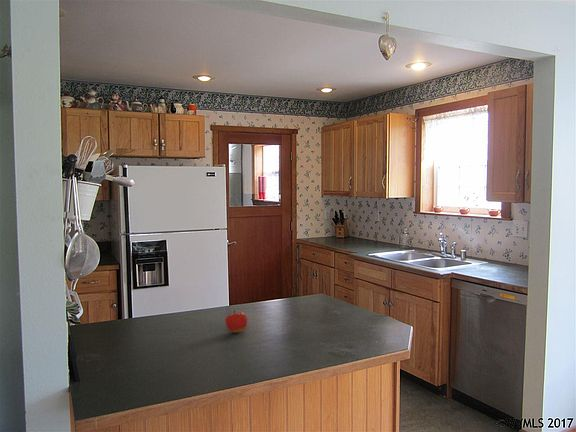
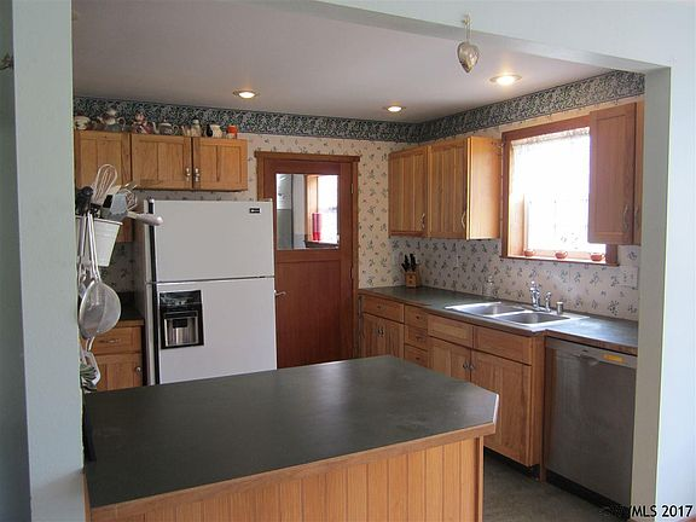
- fruit (236, 321)
